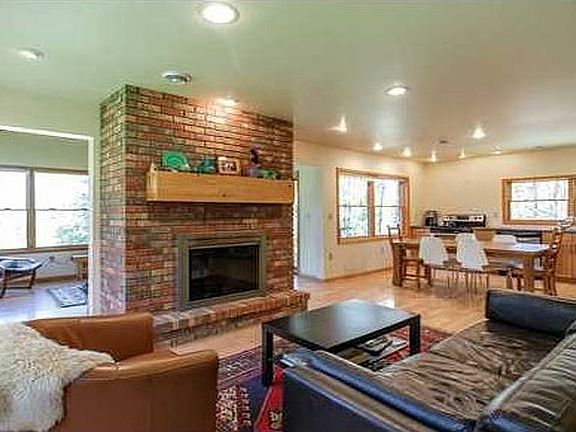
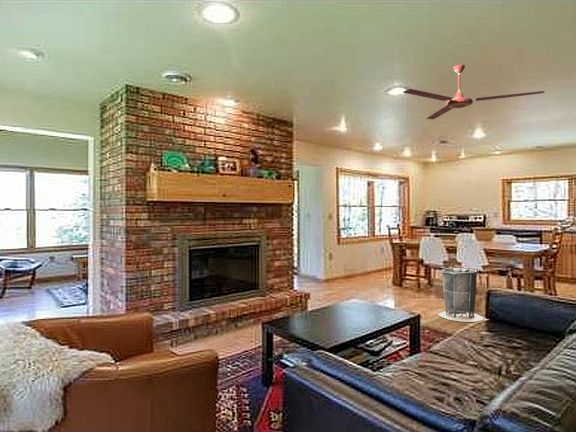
+ trash can (460, 293)
+ ceiling fan (476, 98)
